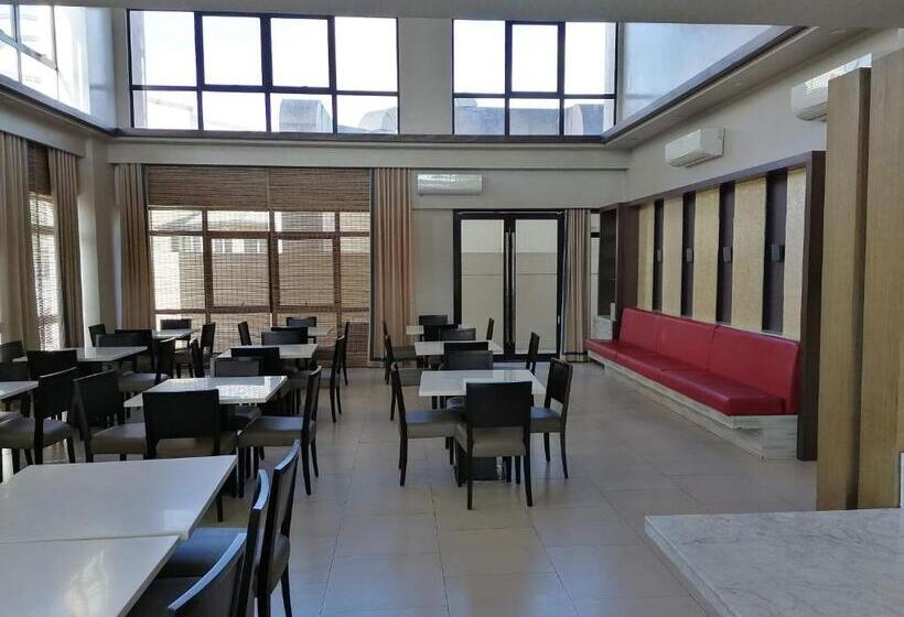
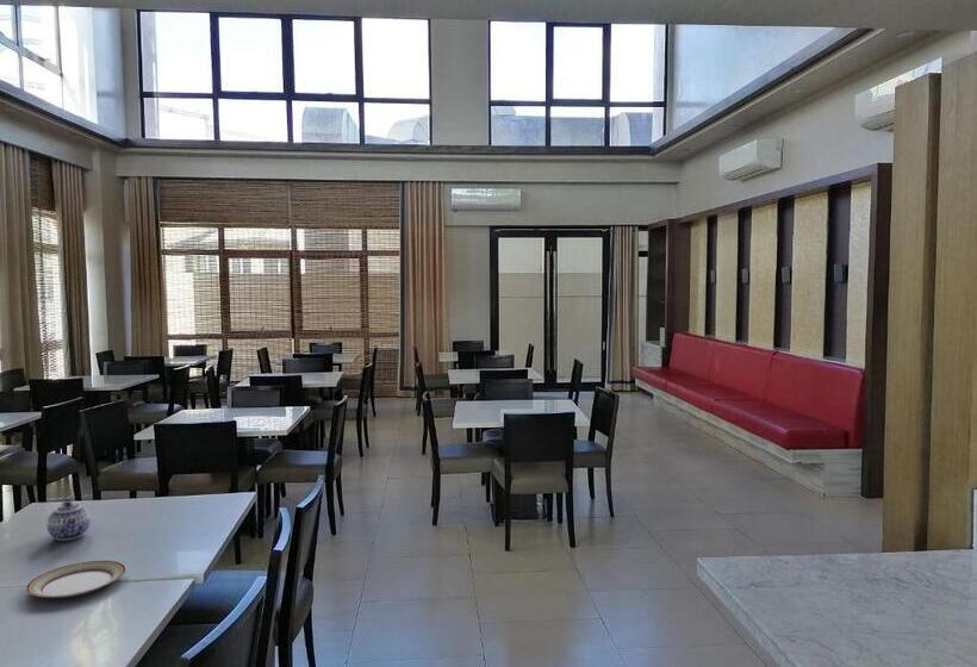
+ plate (77, 580)
+ teapot (68, 518)
